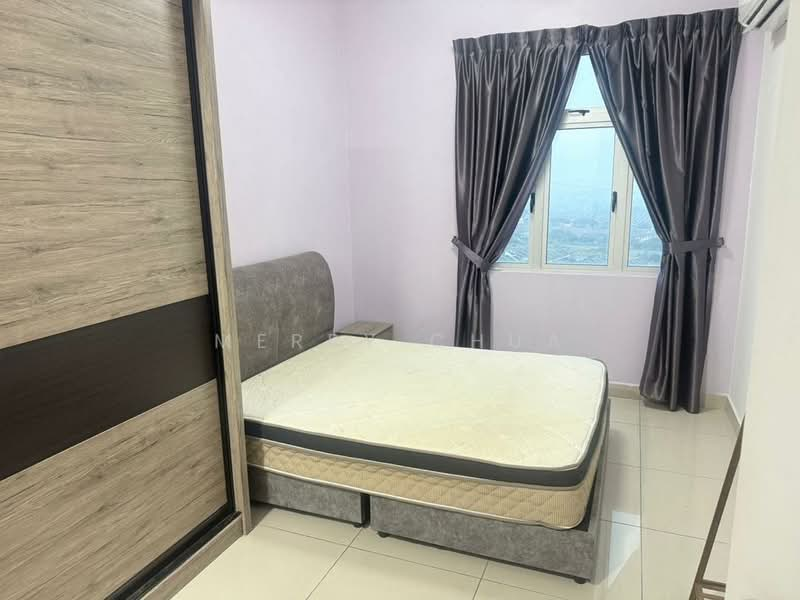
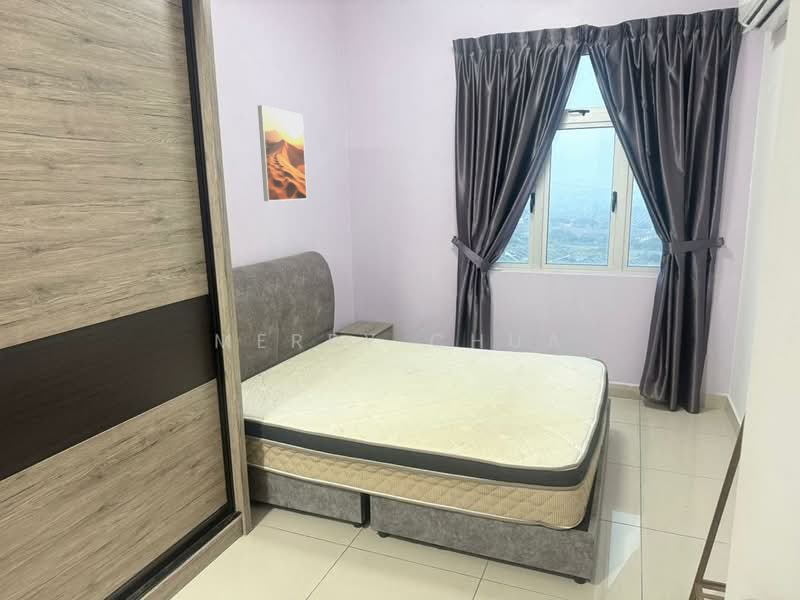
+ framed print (284, 155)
